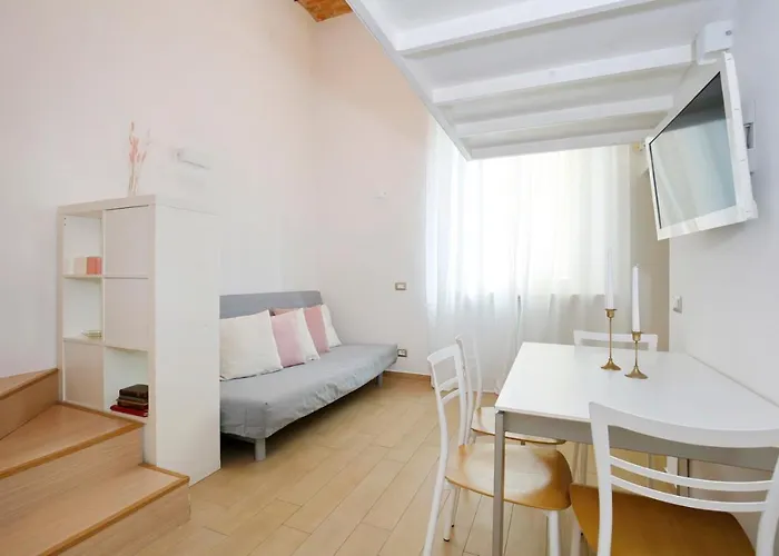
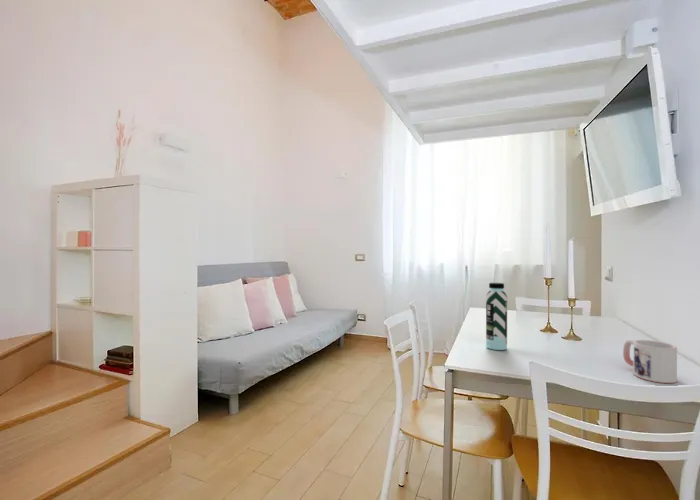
+ mug (647, 358)
+ water bottle (496, 315)
